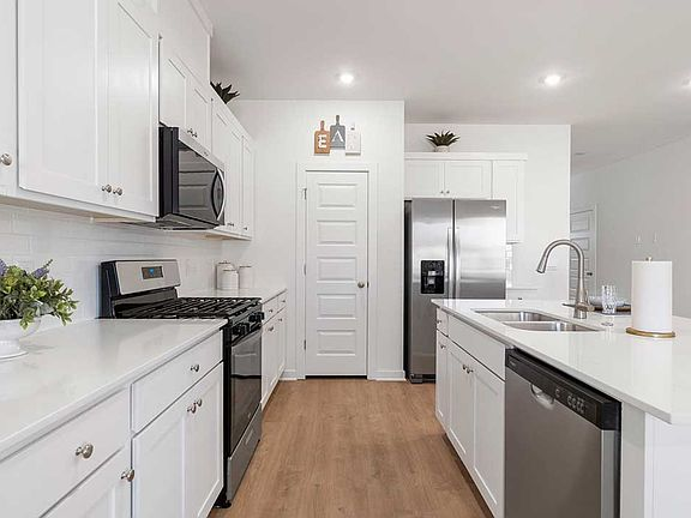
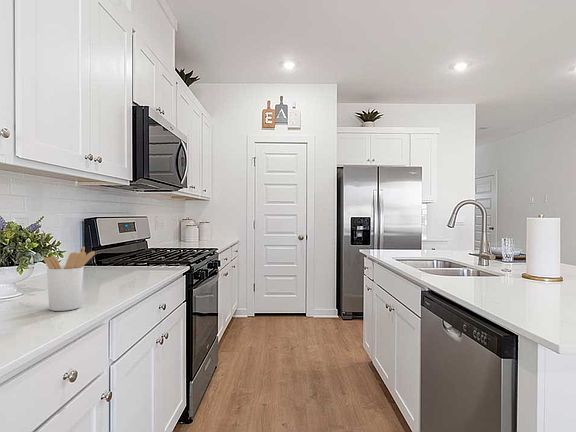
+ utensil holder (70, 278)
